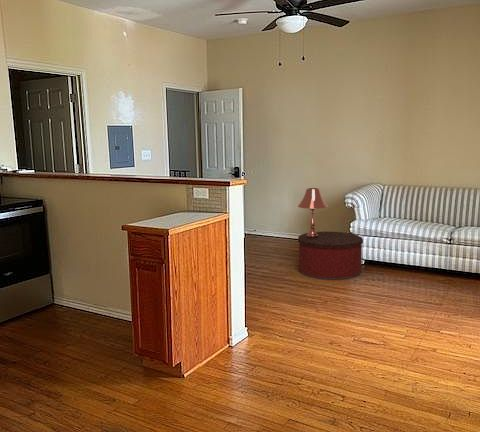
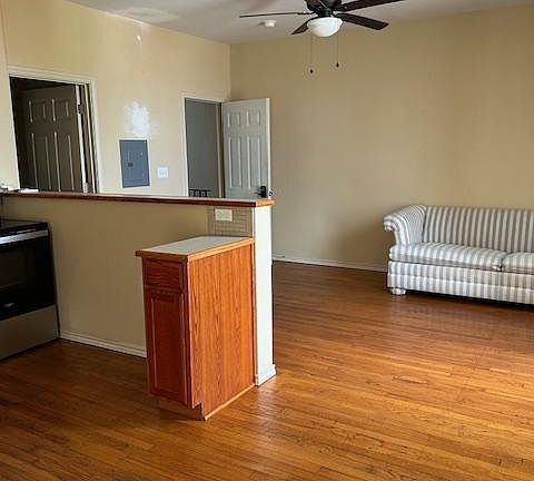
- table lamp (312, 212)
- ottoman (329, 254)
